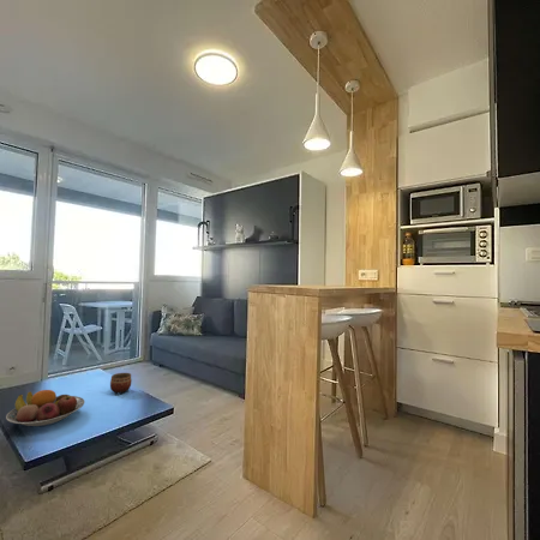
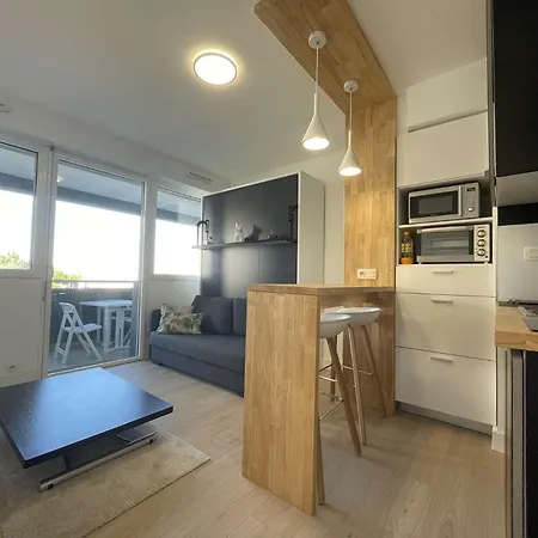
- bowl (120, 383)
- fruit bowl (48, 404)
